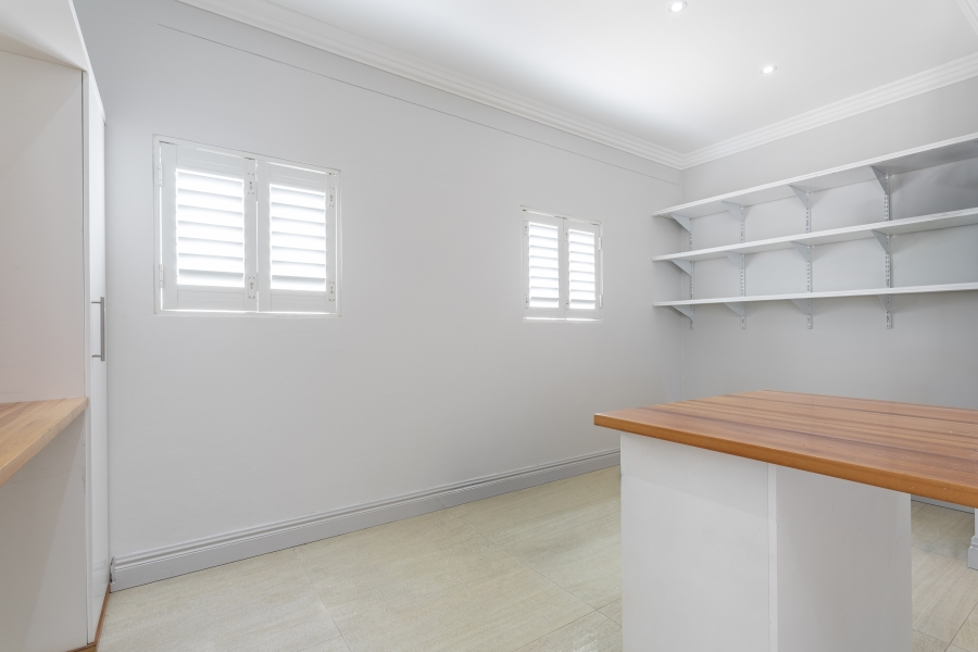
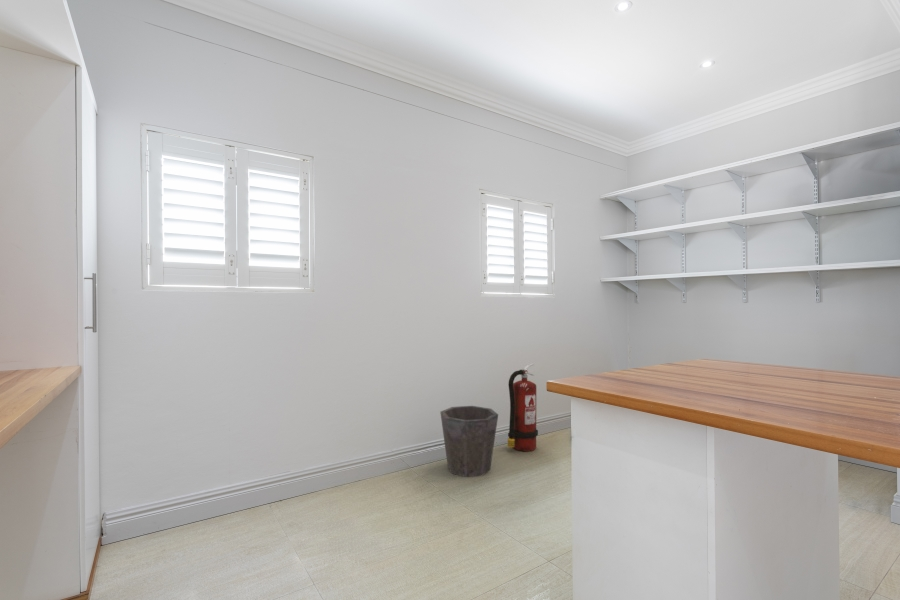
+ fire extinguisher (521, 406)
+ waste bin (468, 440)
